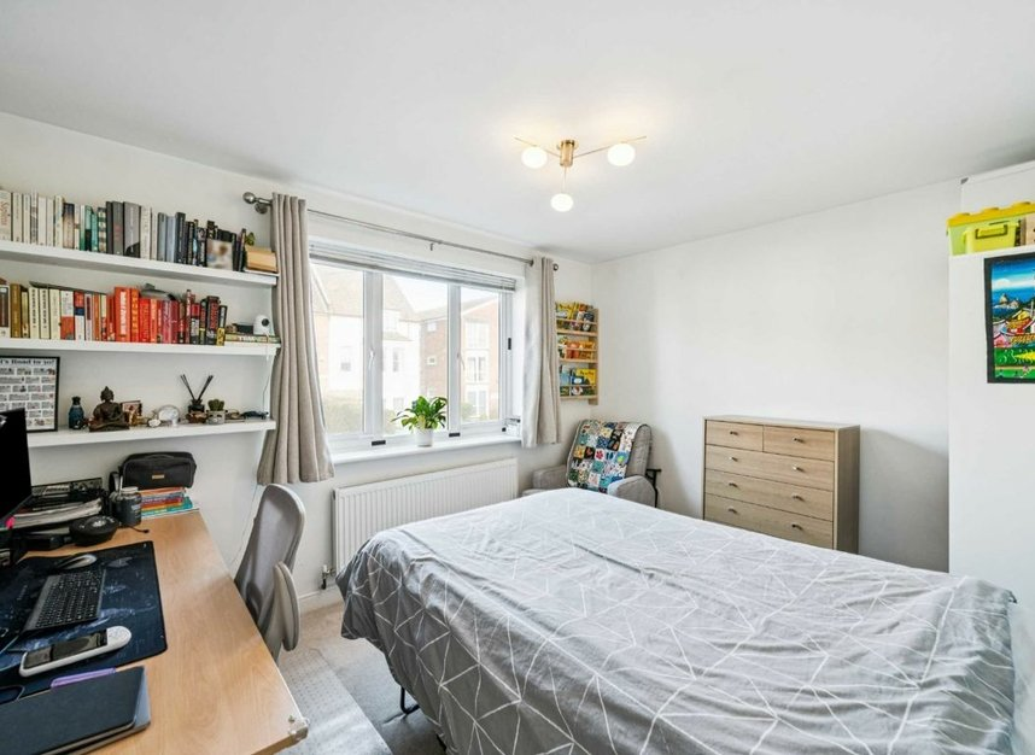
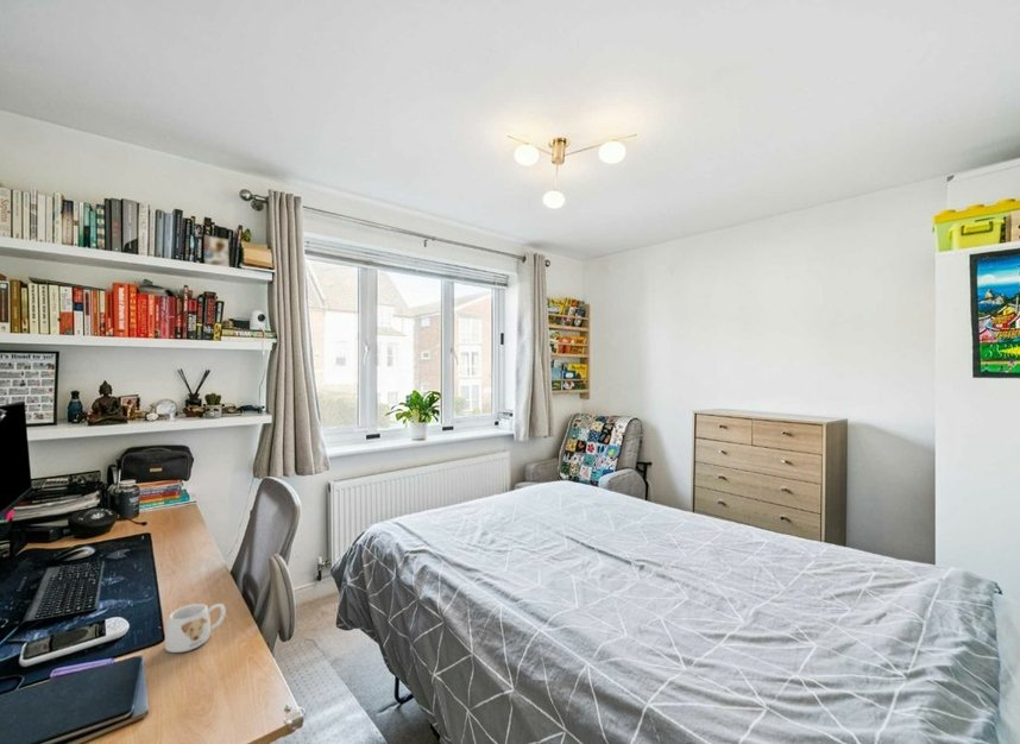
+ mug (196, 624)
